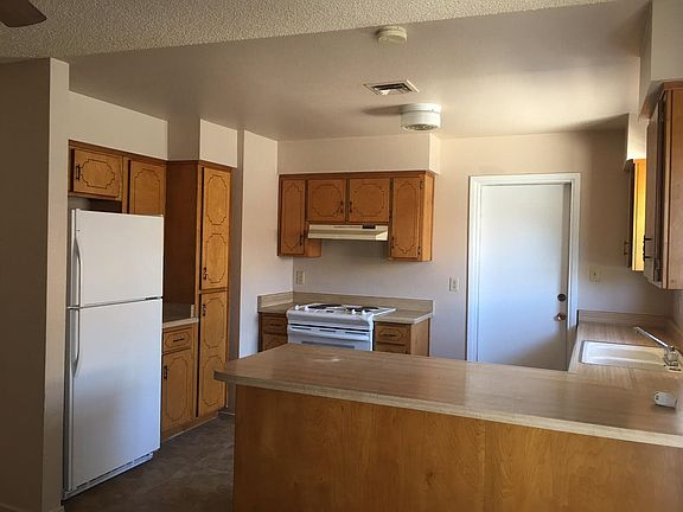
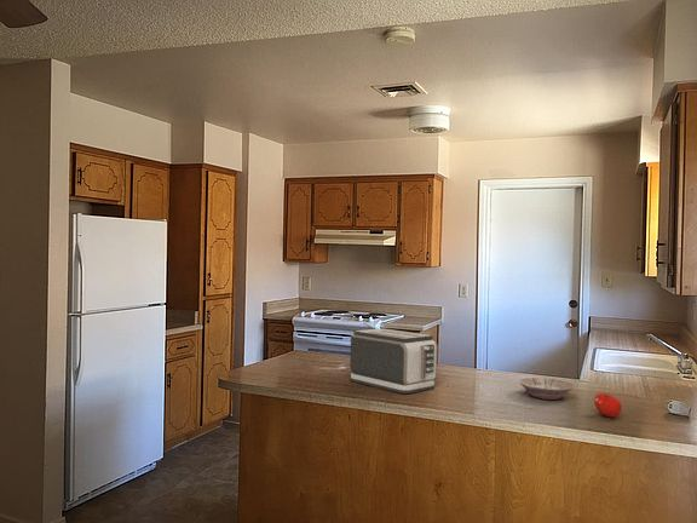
+ bowl (546, 390)
+ toaster (393, 358)
+ fruit (607, 404)
